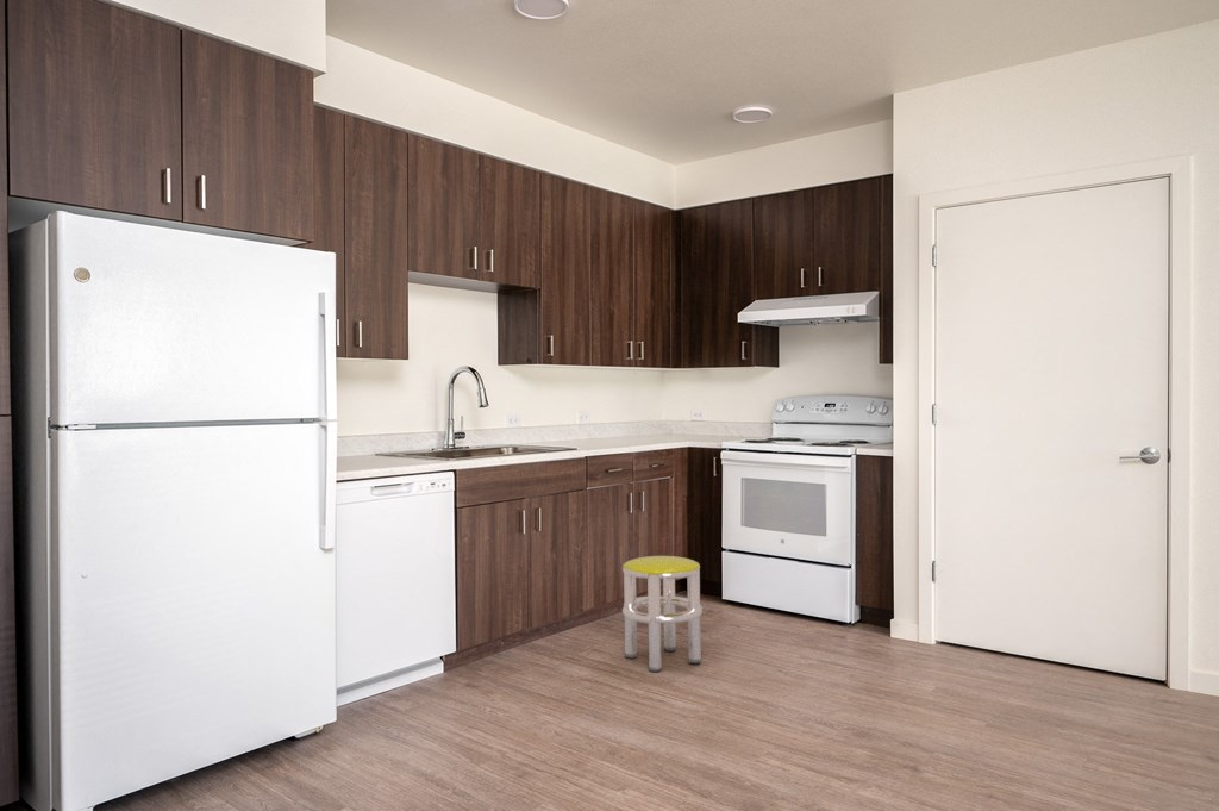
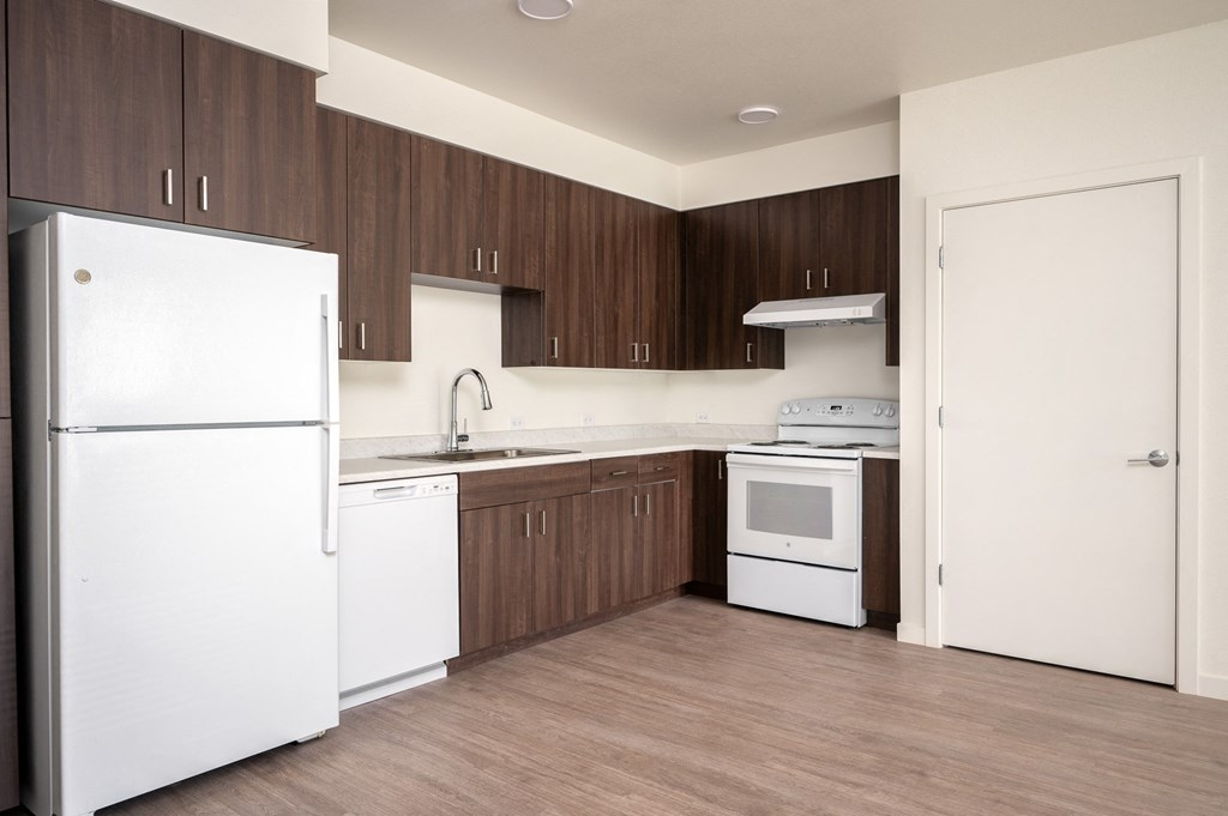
- stool (659, 609)
